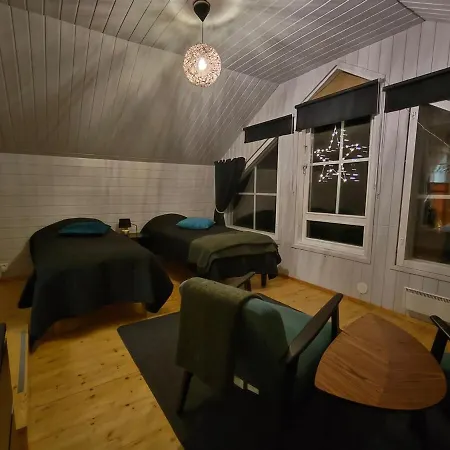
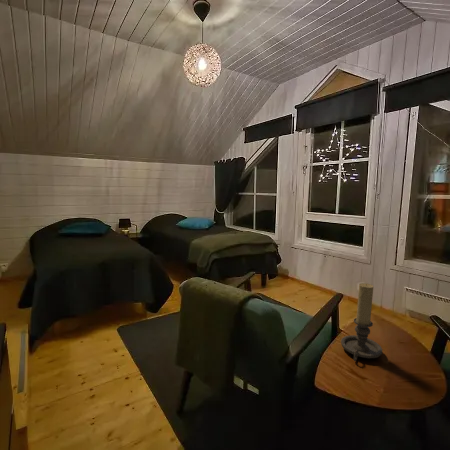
+ candle holder (362, 319)
